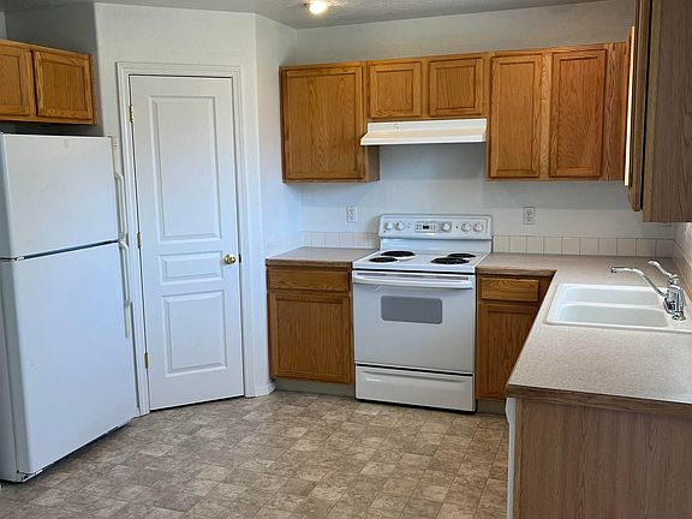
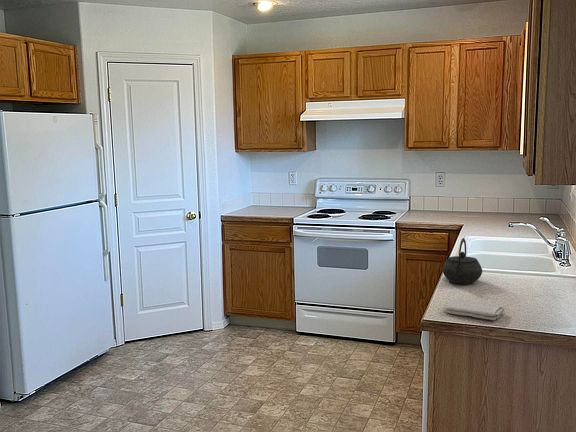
+ washcloth (474, 308)
+ kettle (461, 260)
